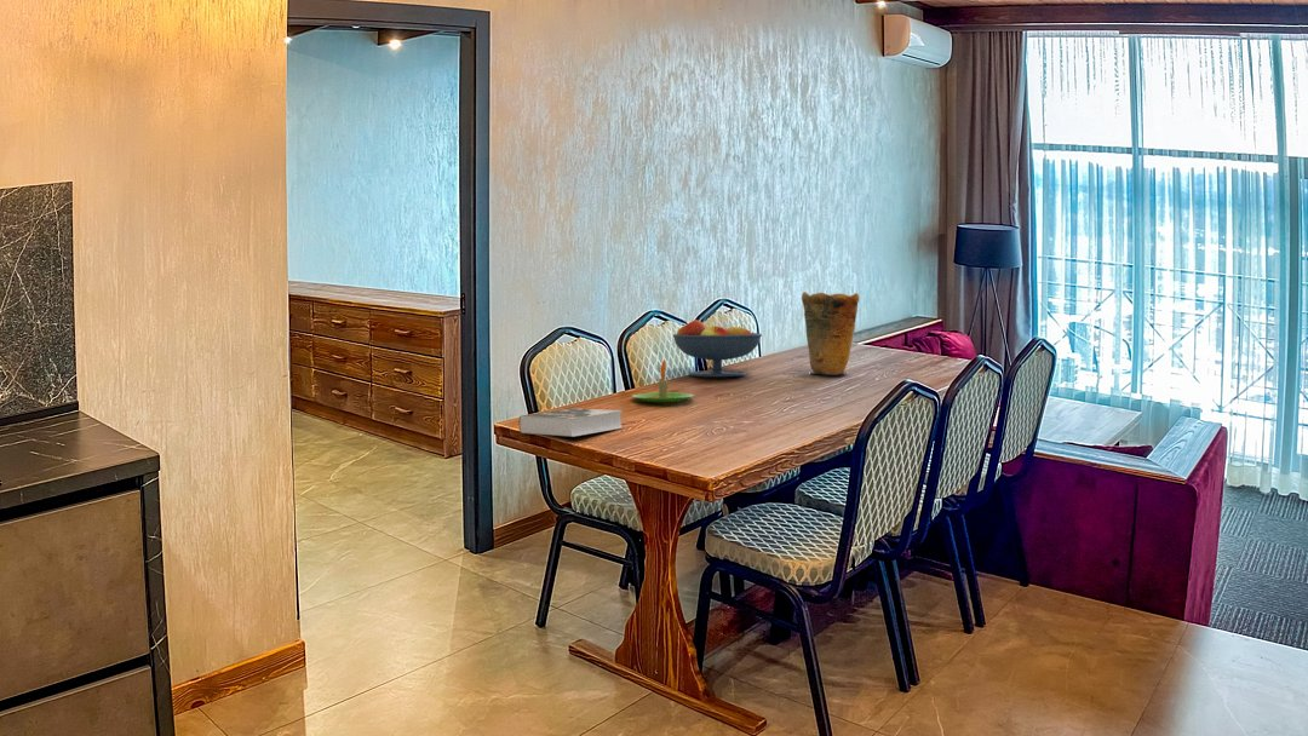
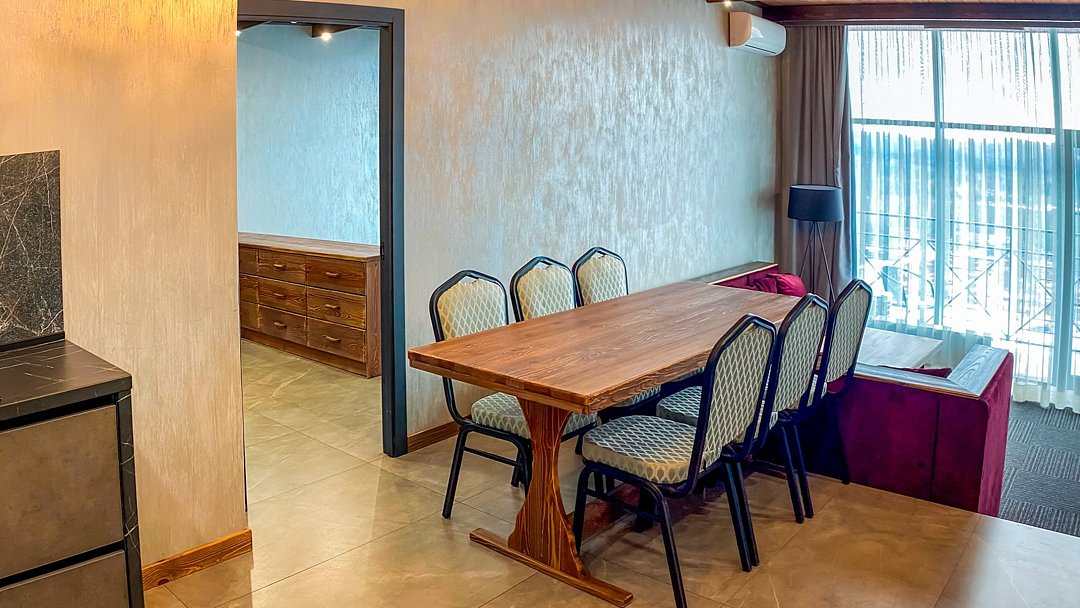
- book (572, 421)
- fruit bowl (717, 346)
- vase (832, 332)
- candle (662, 379)
